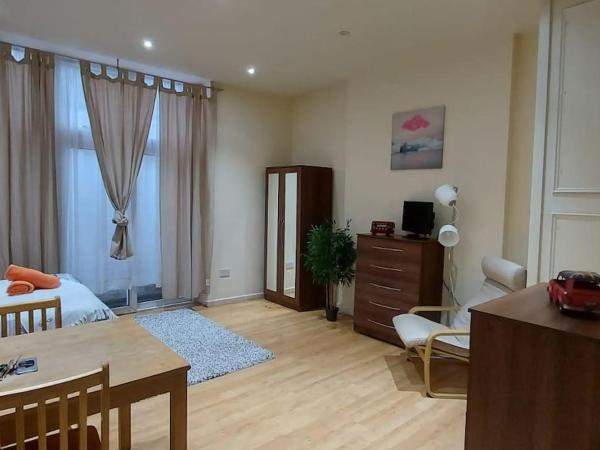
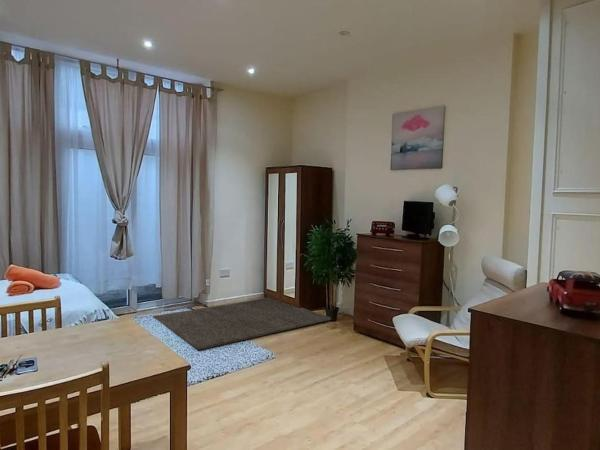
+ rug (242, 318)
